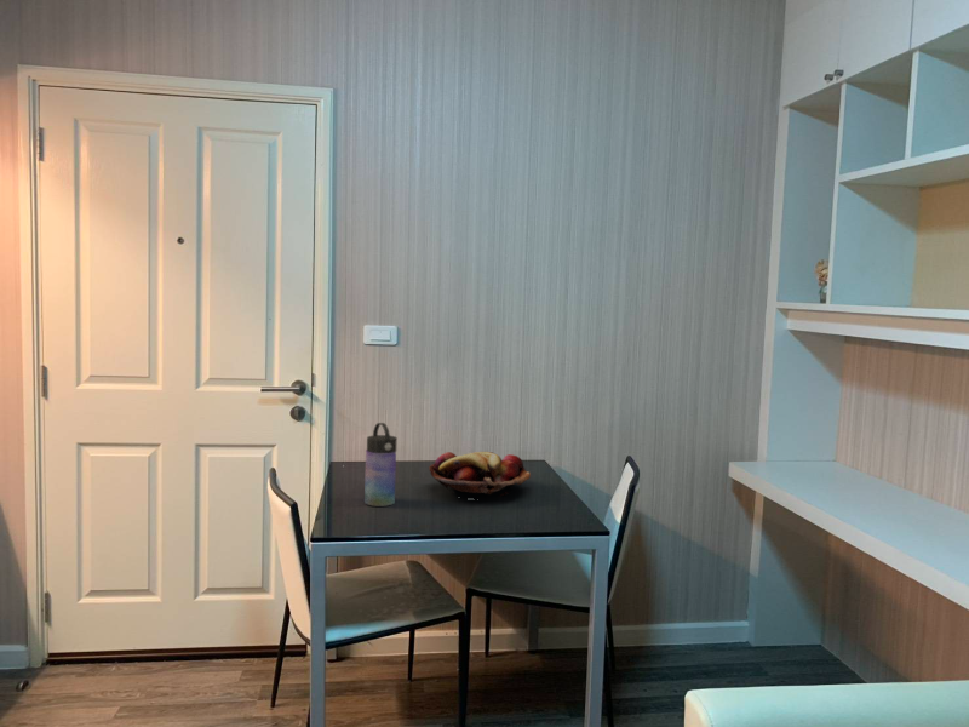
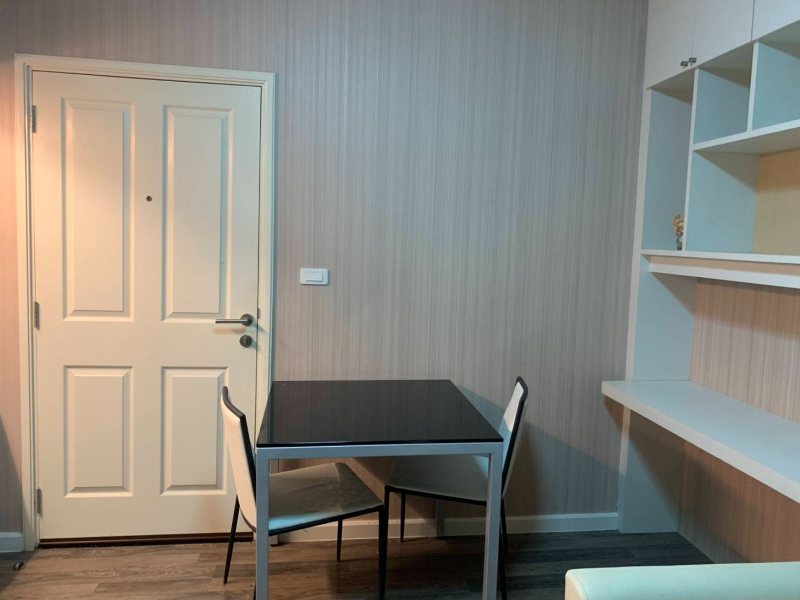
- fruit basket (481, 470)
- water bottle (380, 462)
